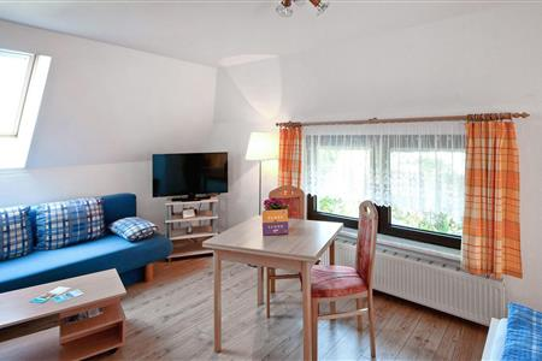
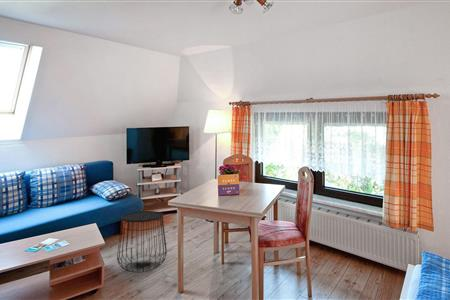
+ side table (143, 240)
